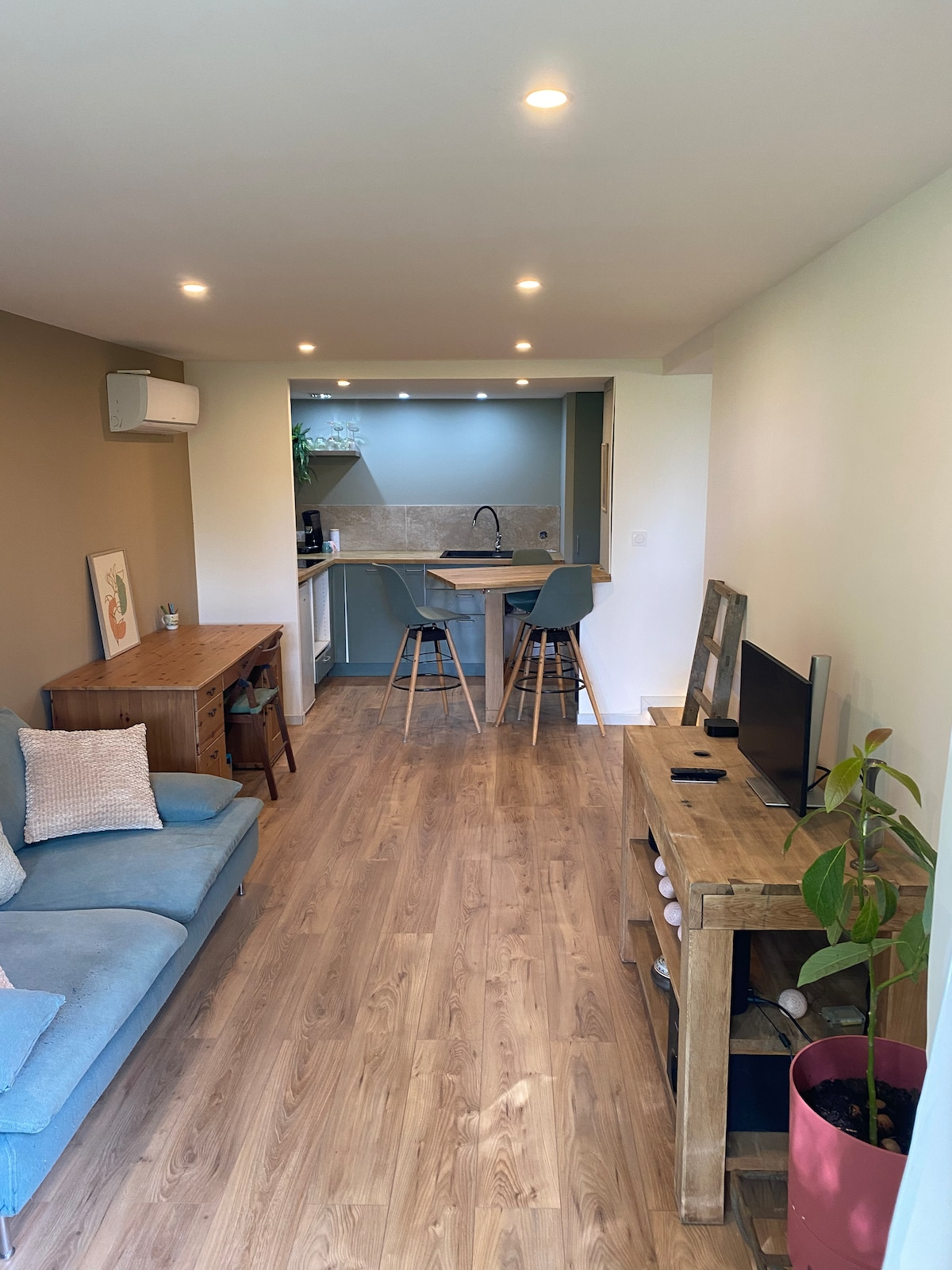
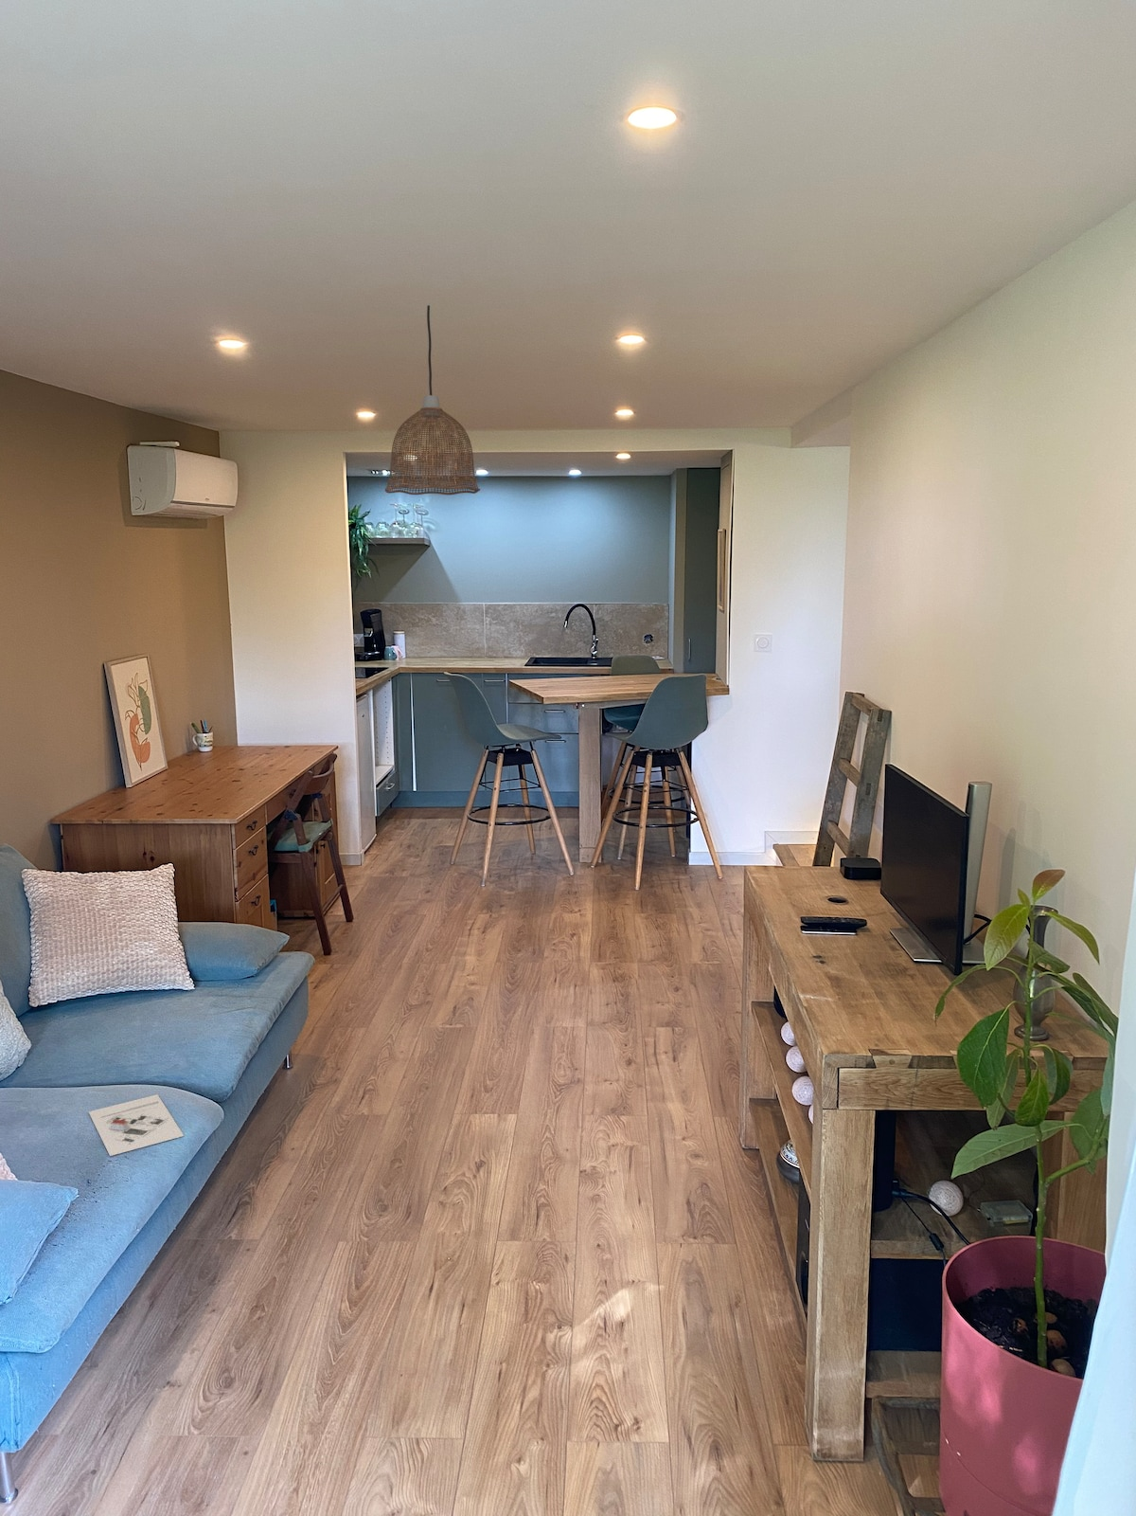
+ pendant lamp (430, 400)
+ architectural model (135, 1118)
